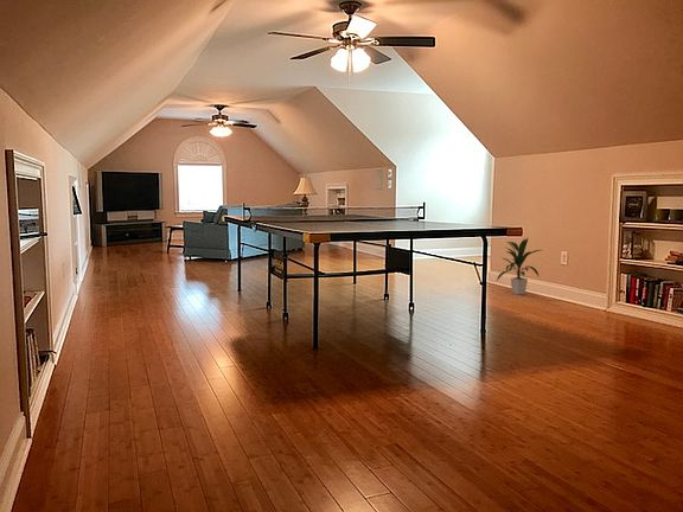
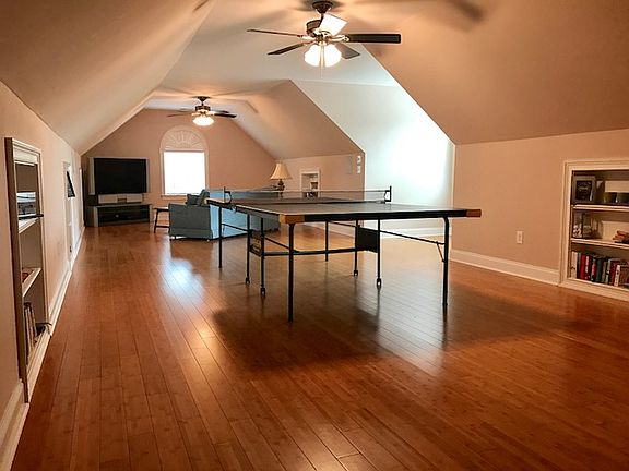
- indoor plant (517, 264)
